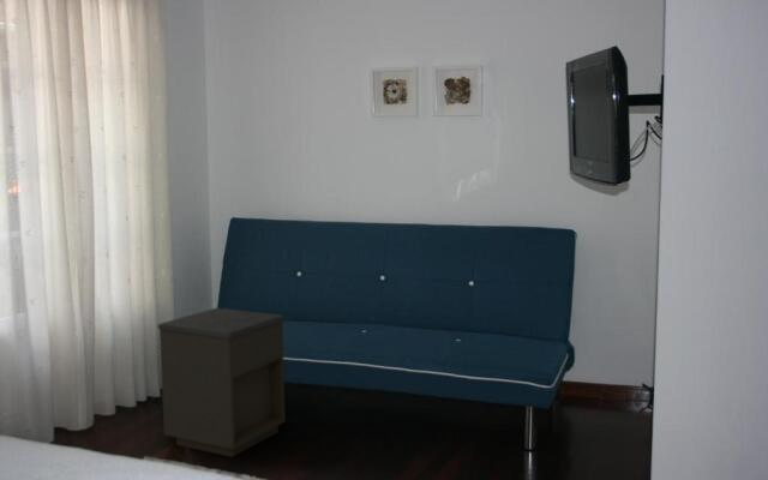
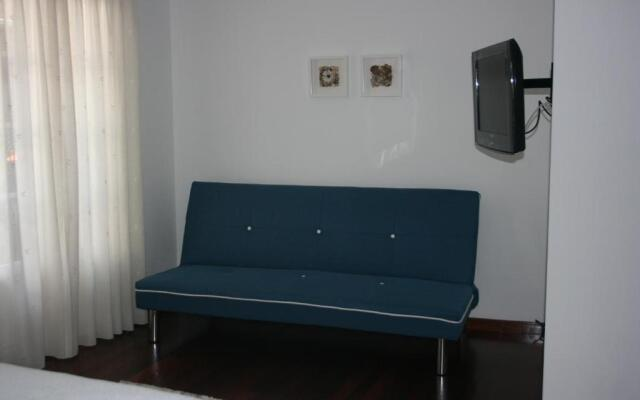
- nightstand (223, 379)
